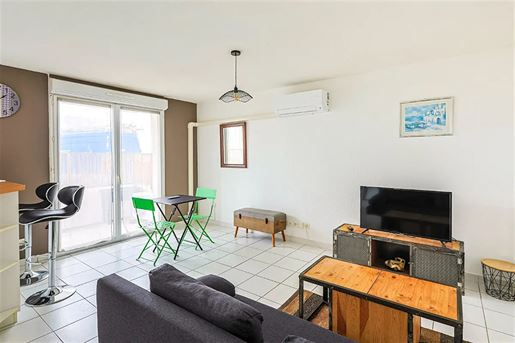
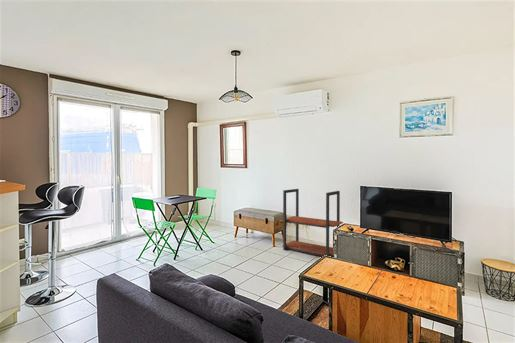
+ shelving unit (311, 220)
